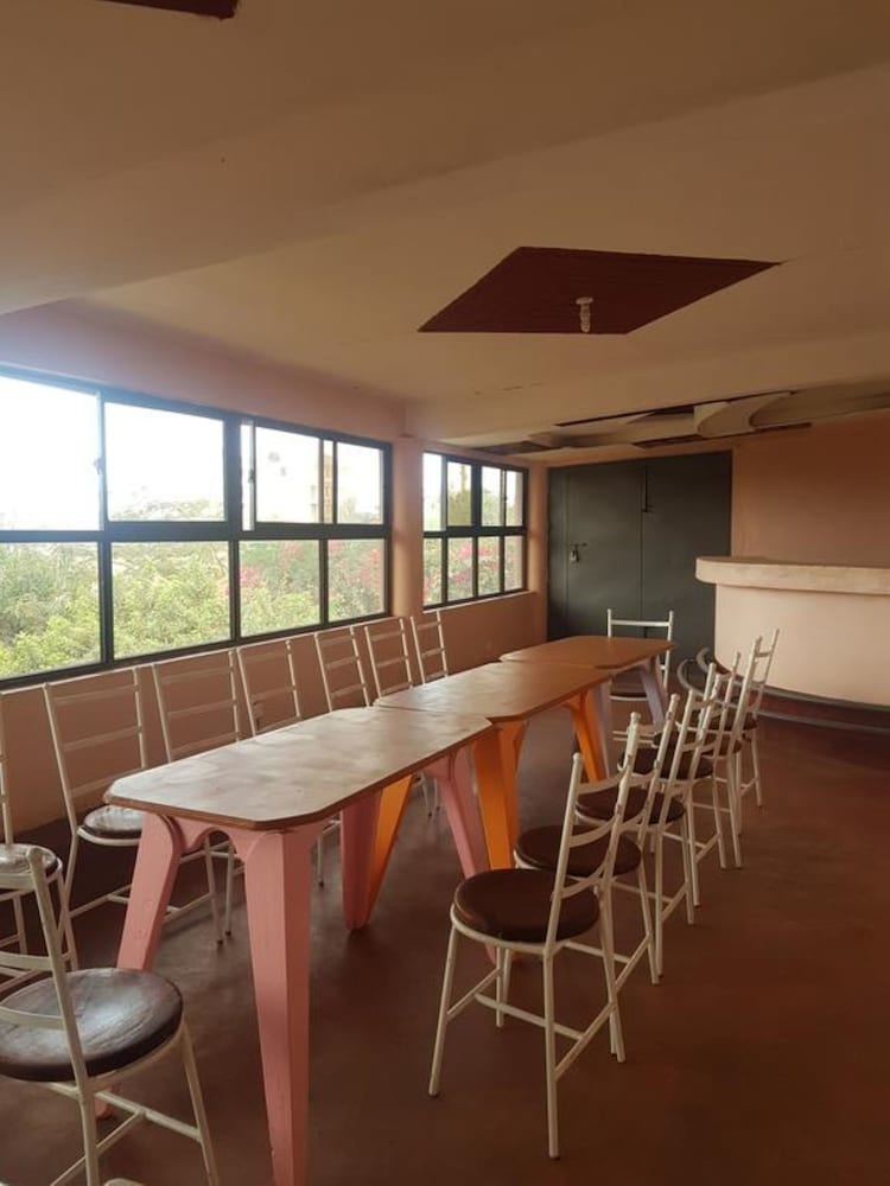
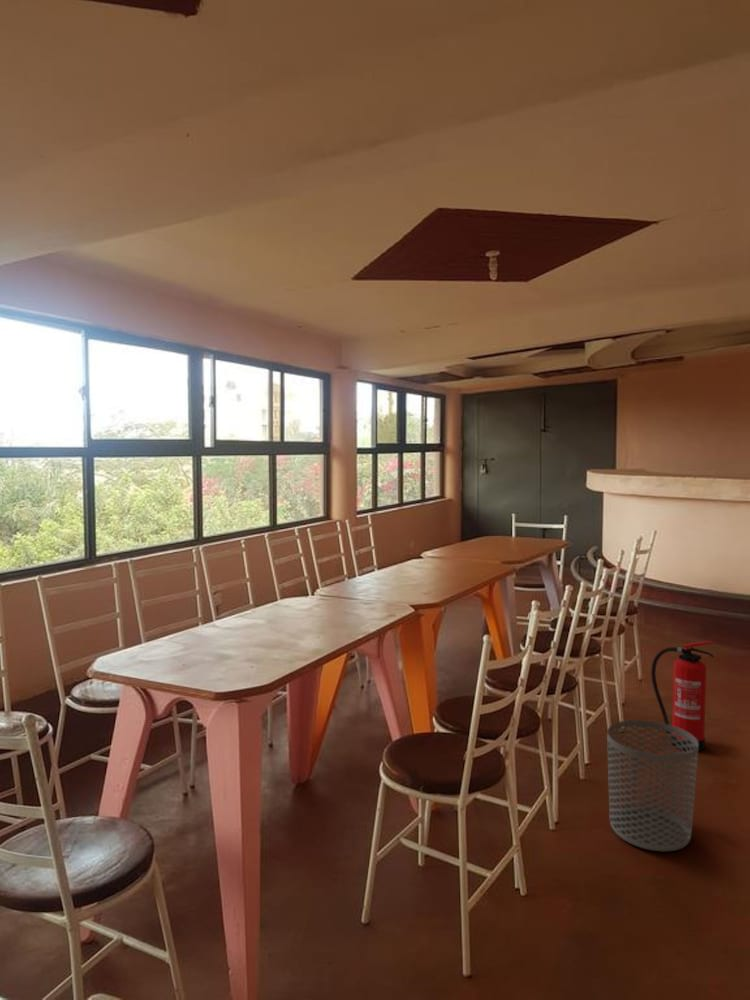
+ waste bin (650, 784)
+ fire extinguisher (680, 690)
